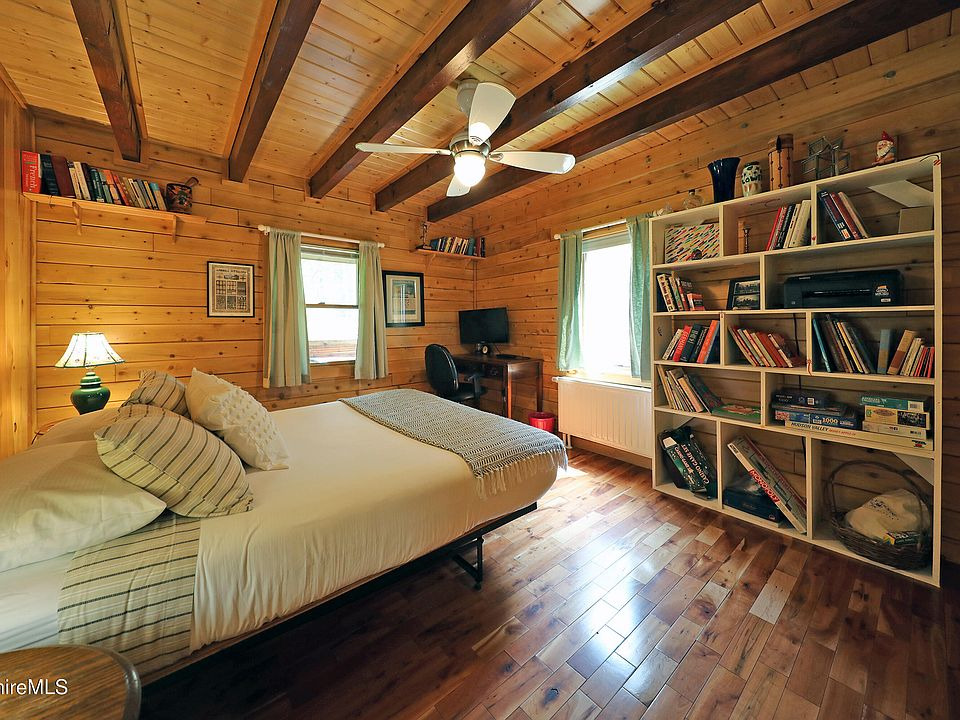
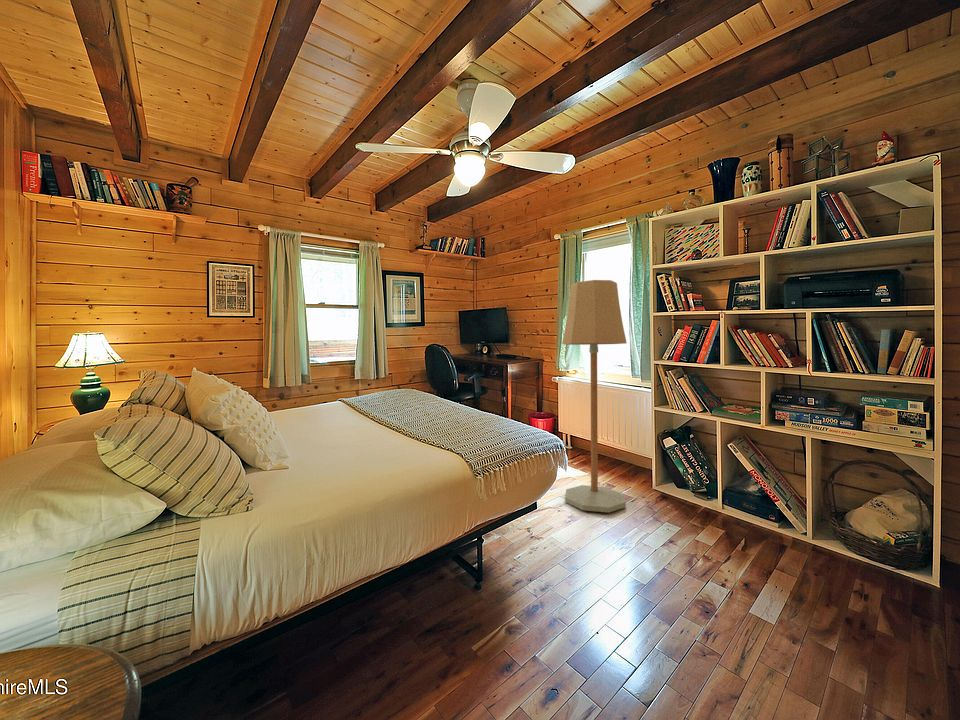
+ floor lamp (593, 392)
